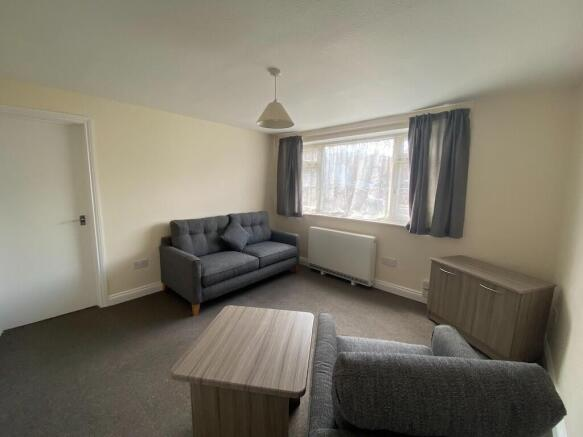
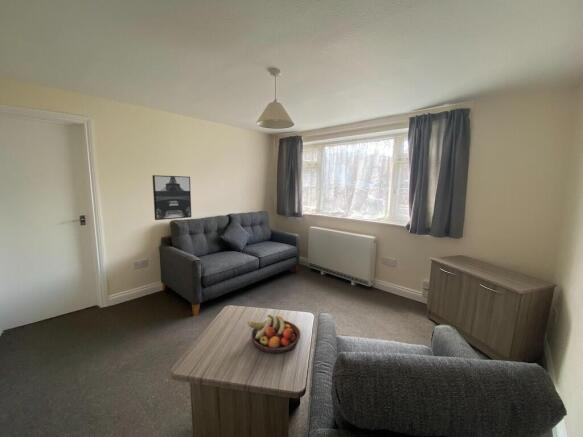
+ fruit bowl (275, 331)
+ wall art (173, 197)
